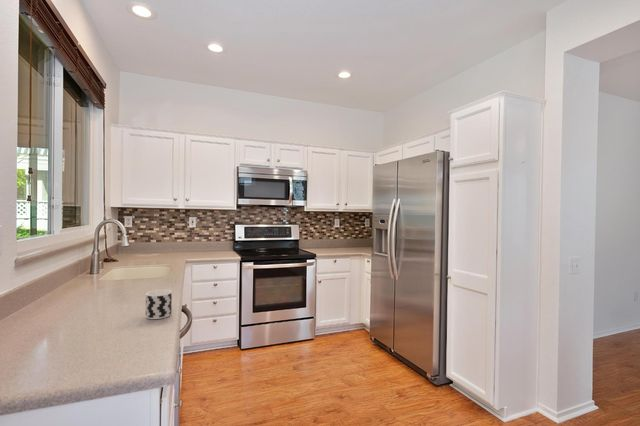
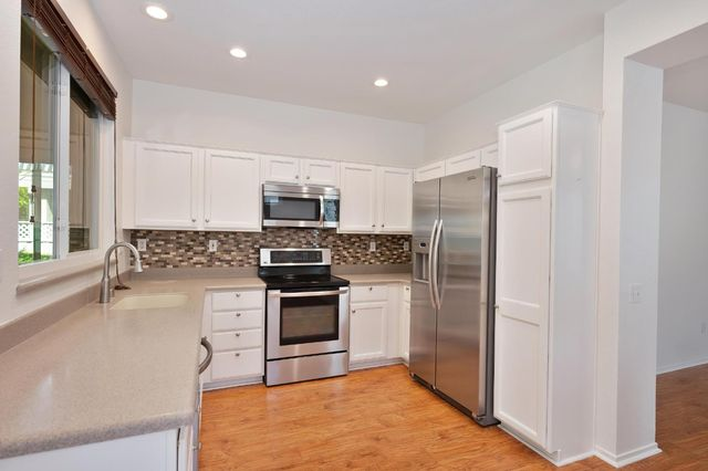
- cup (158, 302)
